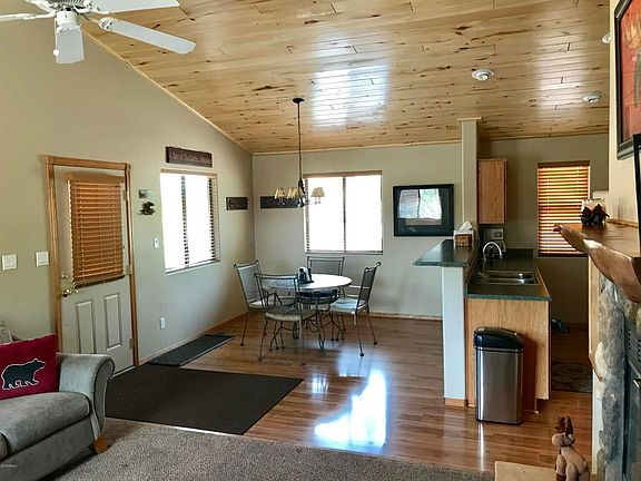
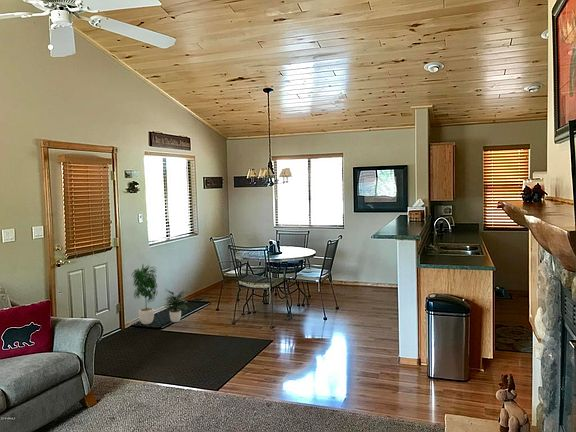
+ potted plant (157, 291)
